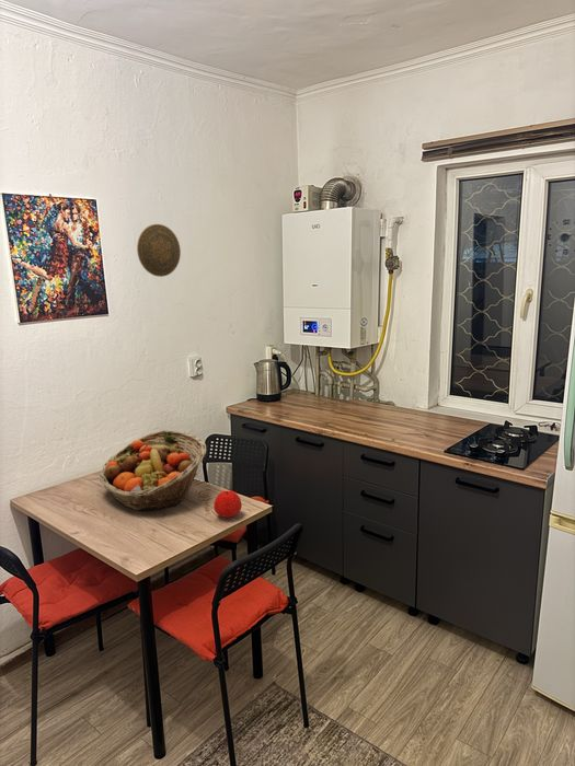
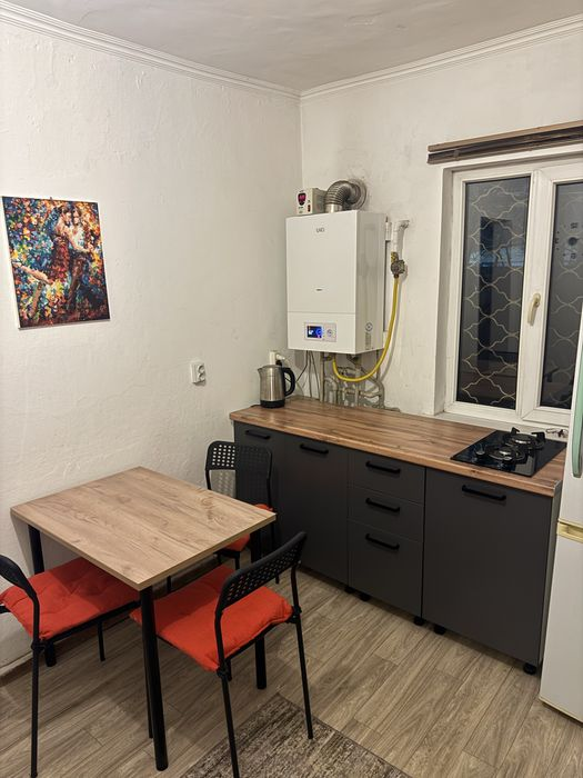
- decorative plate (160, 249)
- apple (227, 502)
- fruit basket (153, 468)
